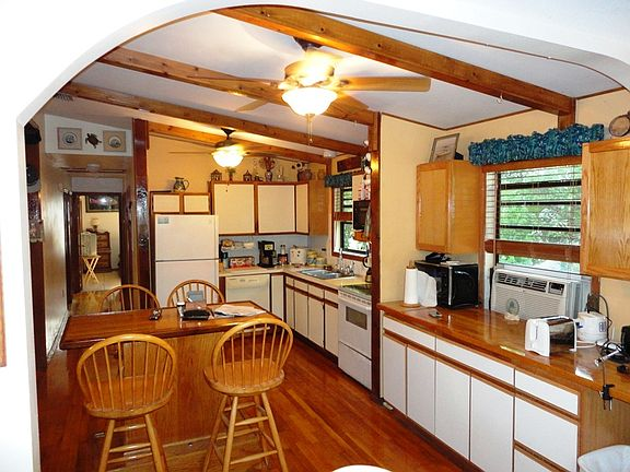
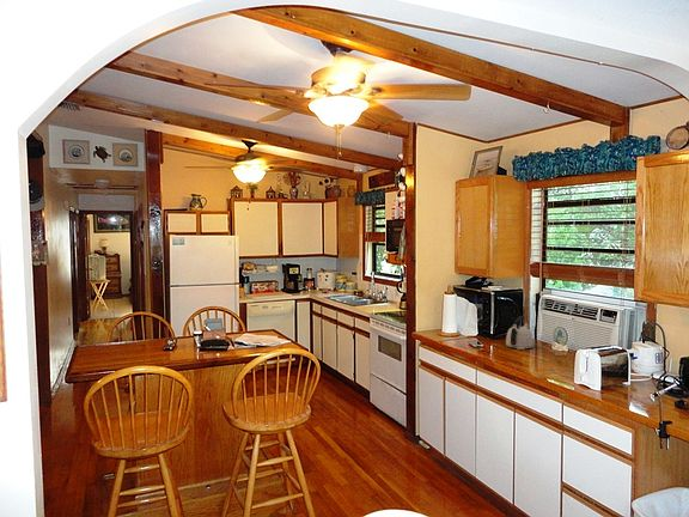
+ kettle (519, 330)
